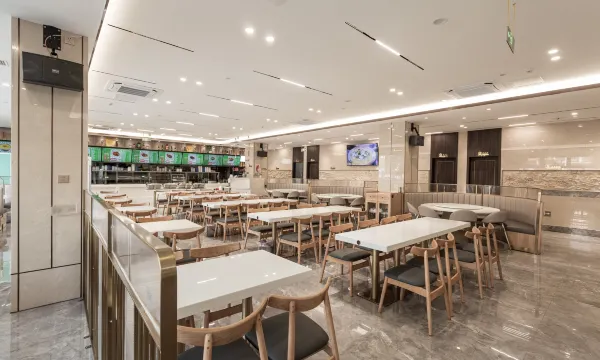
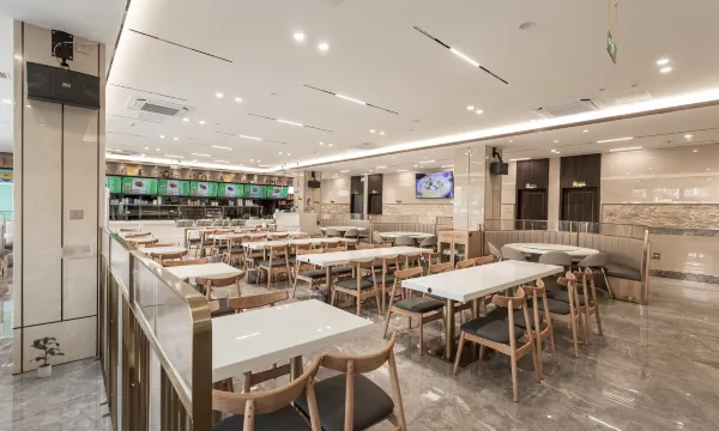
+ potted plant (48, 353)
